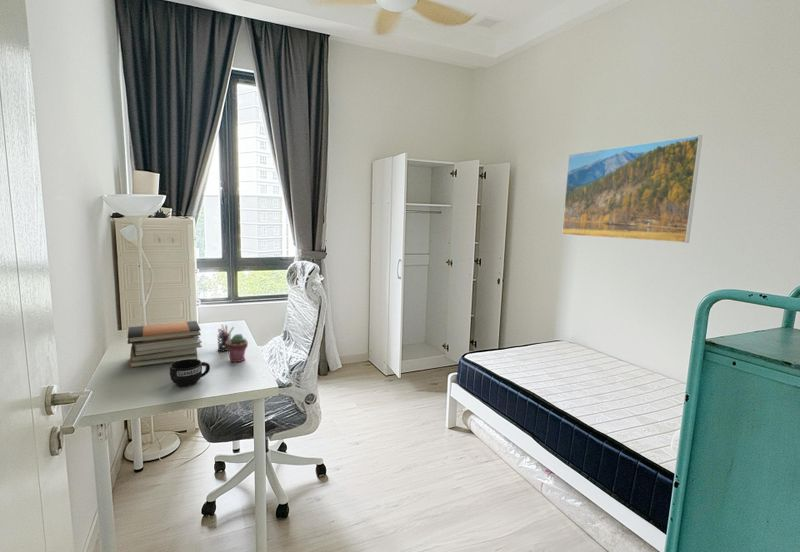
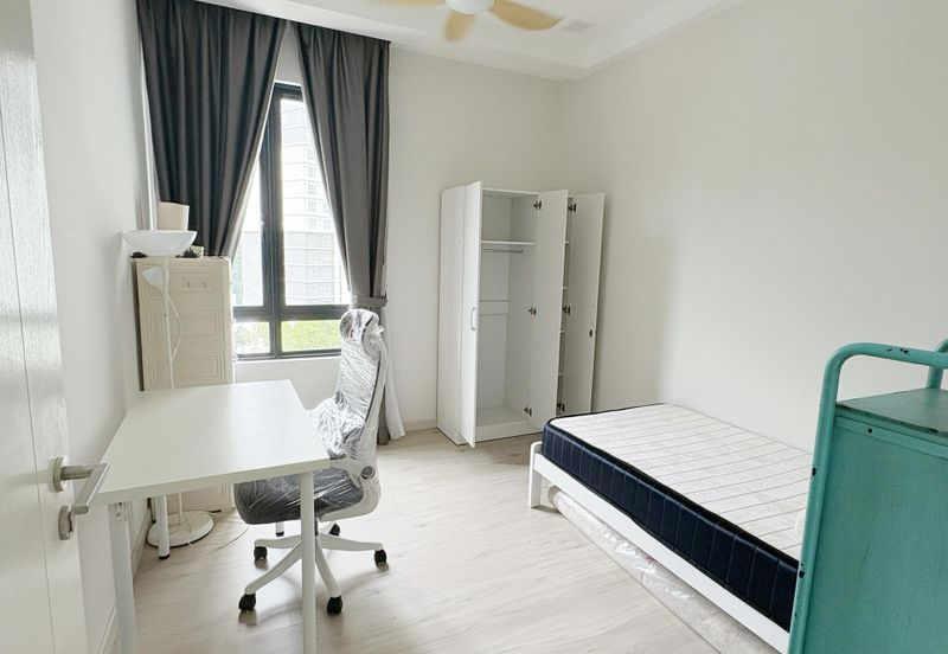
- potted succulent (237, 347)
- mug (191, 372)
- pen holder (226, 336)
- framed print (621, 193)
- book stack (165, 343)
